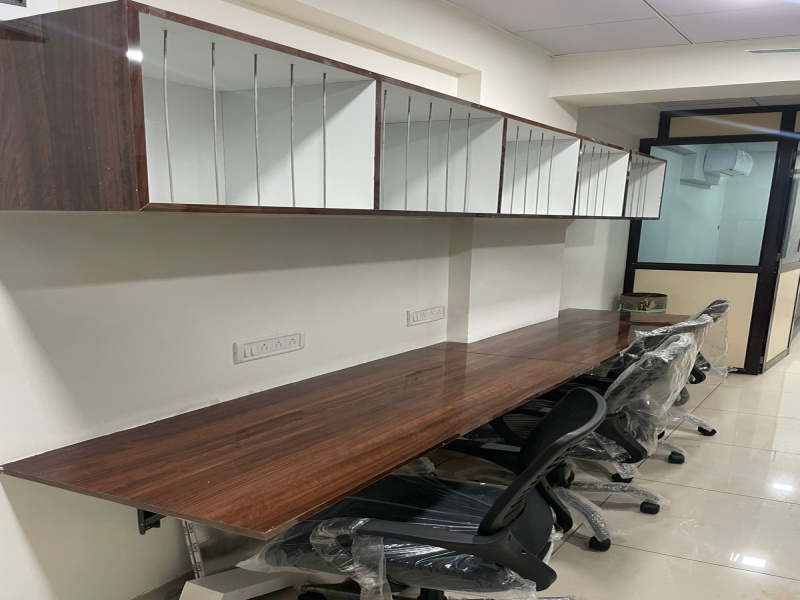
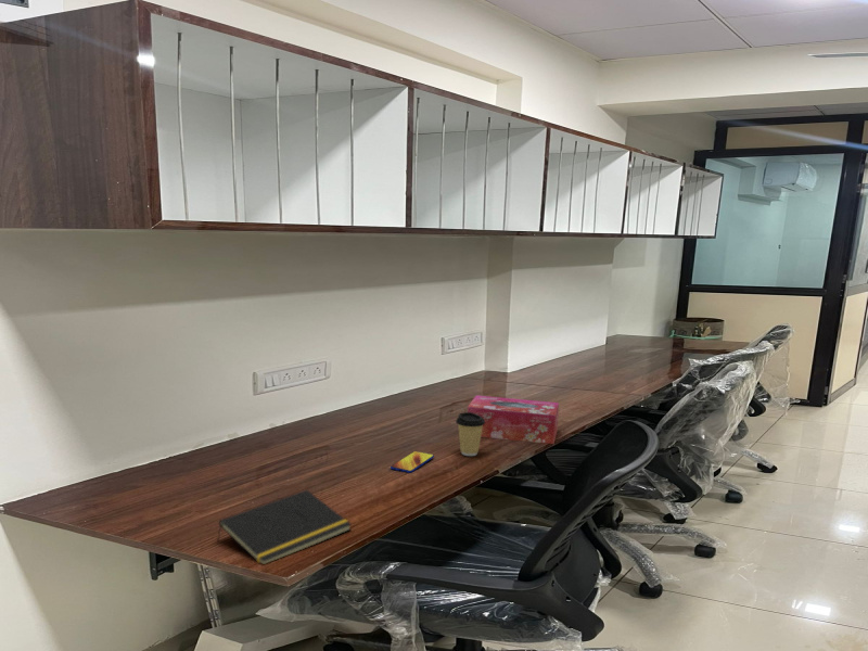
+ tissue box (513, 419)
+ coffee cup (470, 434)
+ notepad (286, 524)
+ smartphone (412, 461)
